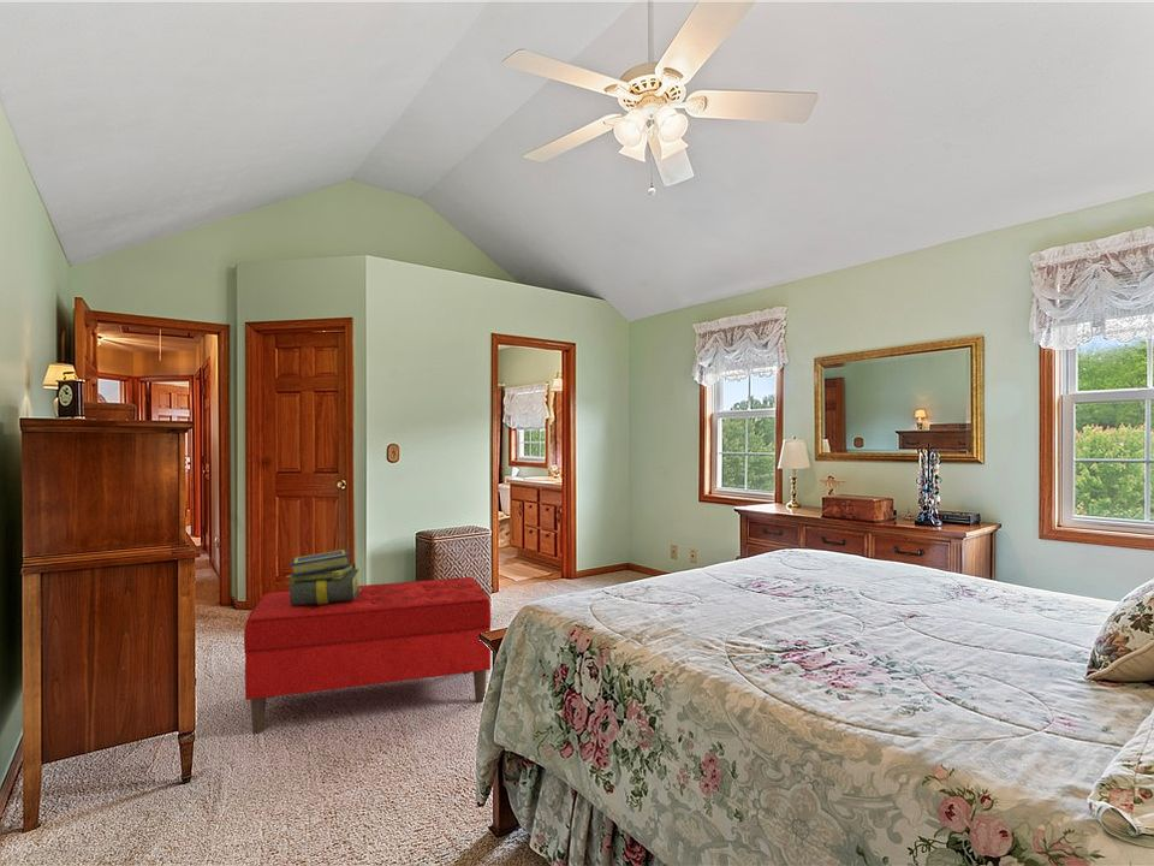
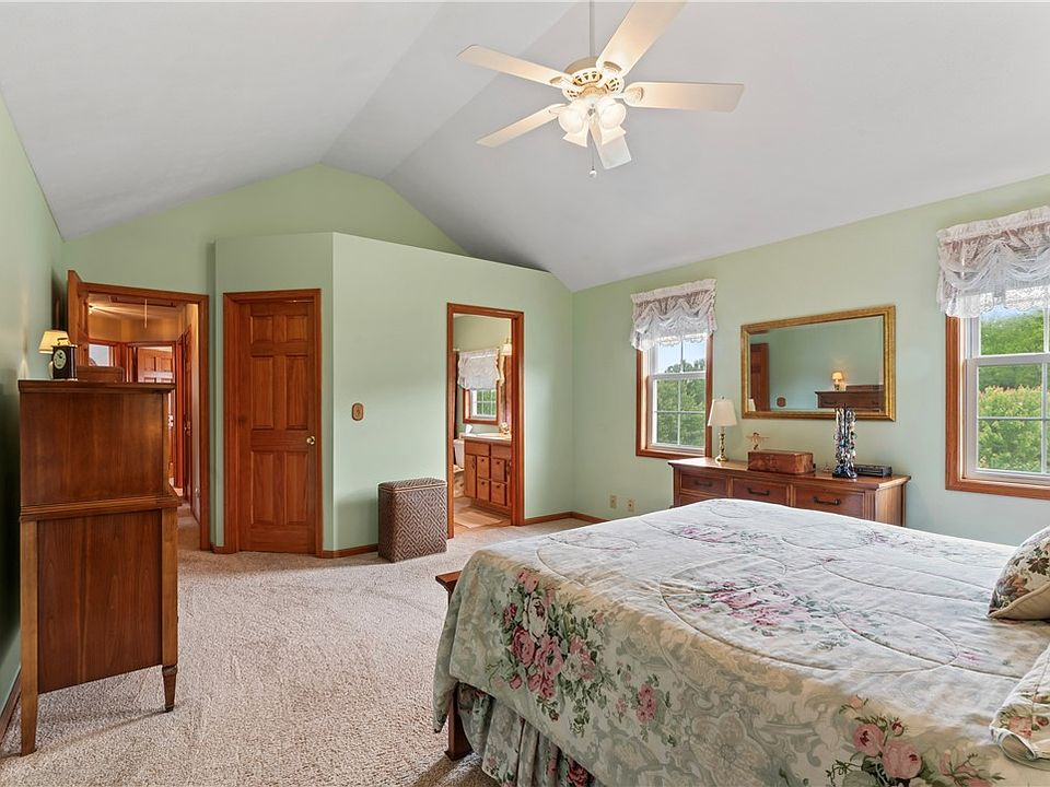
- stack of books (322, 576)
- bench (374, 646)
